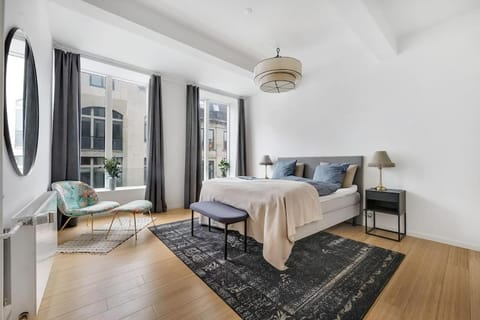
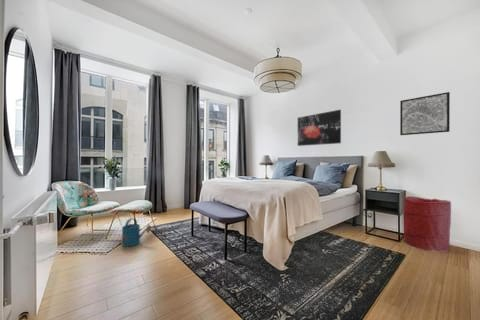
+ laundry hamper (426, 221)
+ wall art (423, 115)
+ wall art (317, 129)
+ watering can (136, 231)
